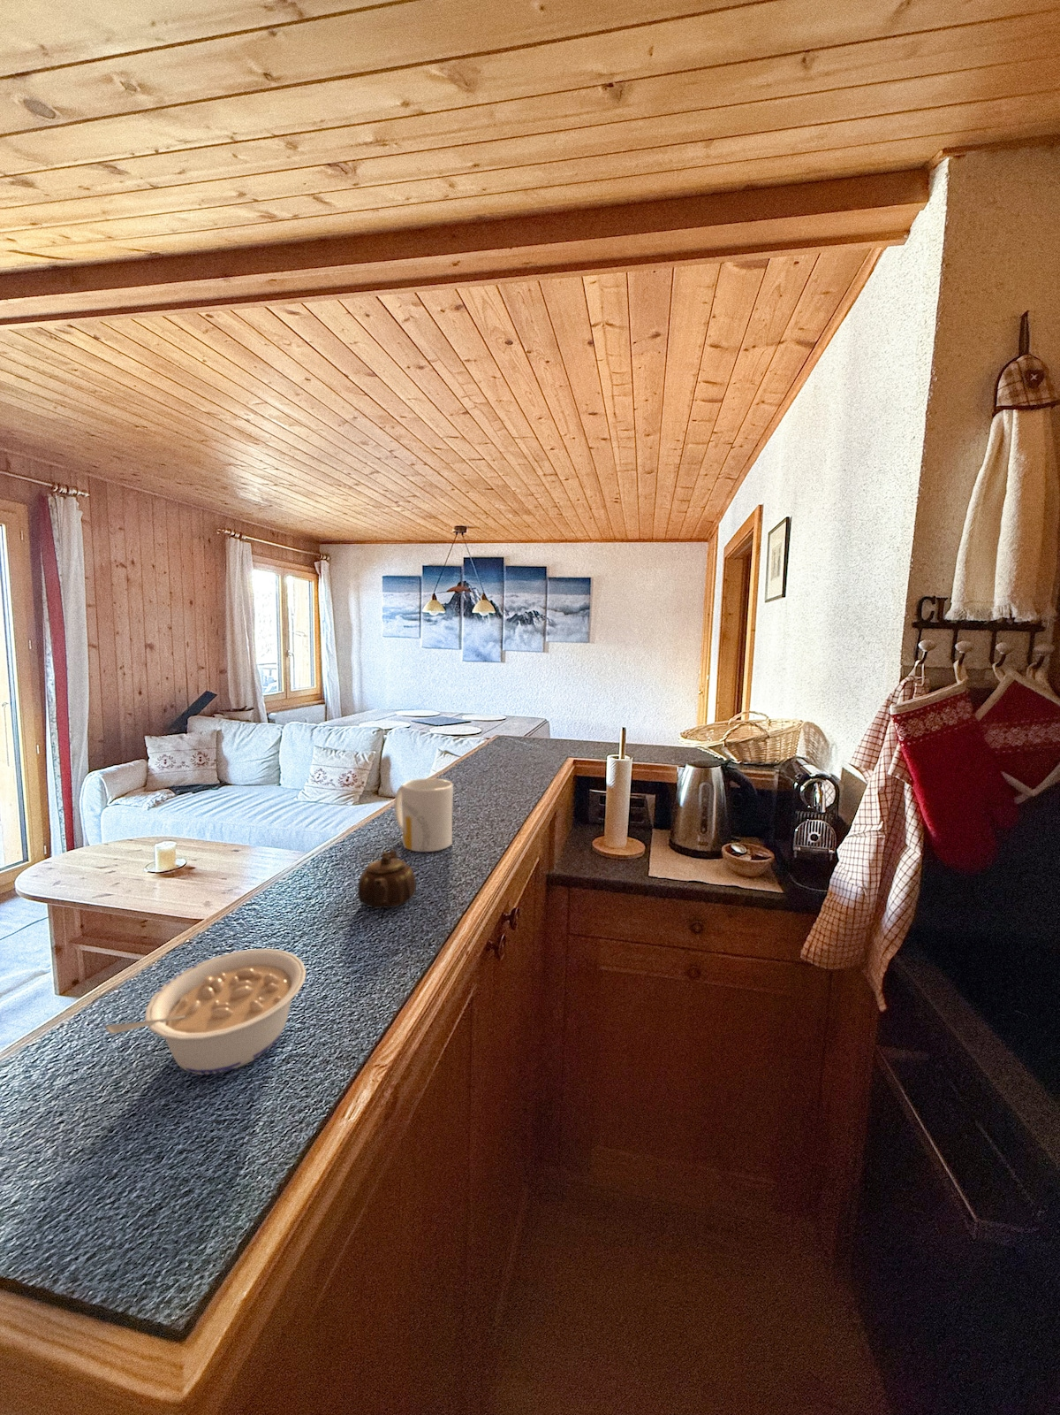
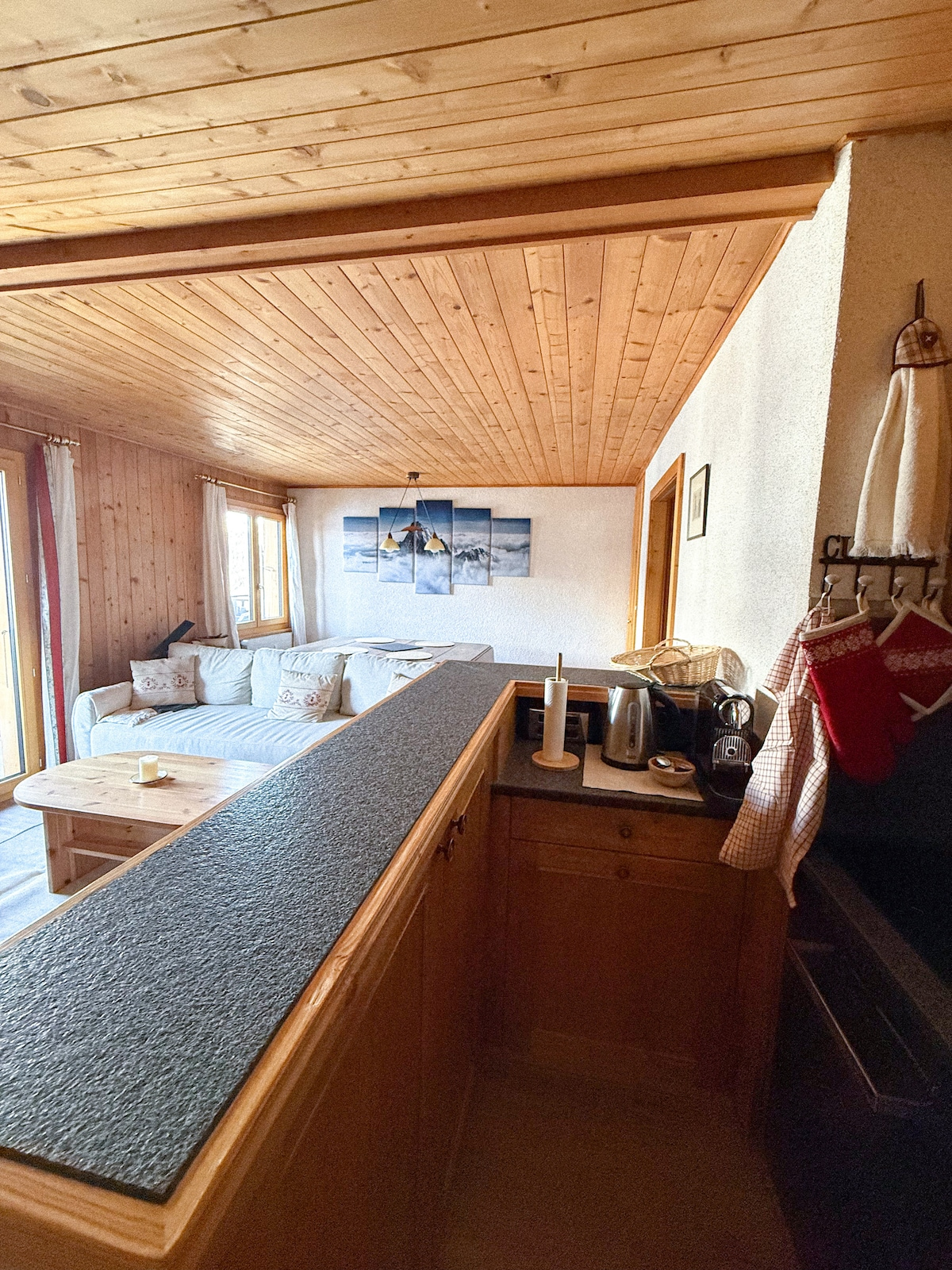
- legume (227, 1012)
- mug (419, 812)
- teapot (387, 875)
